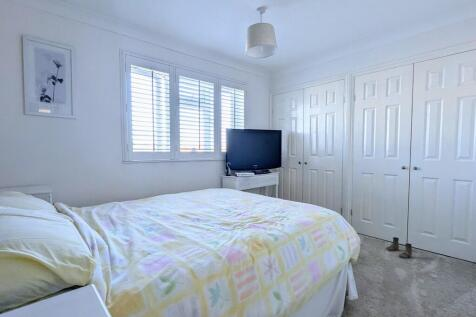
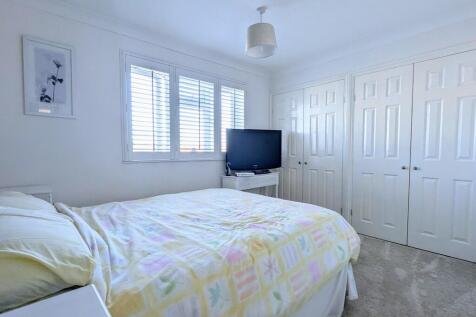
- boots (398, 247)
